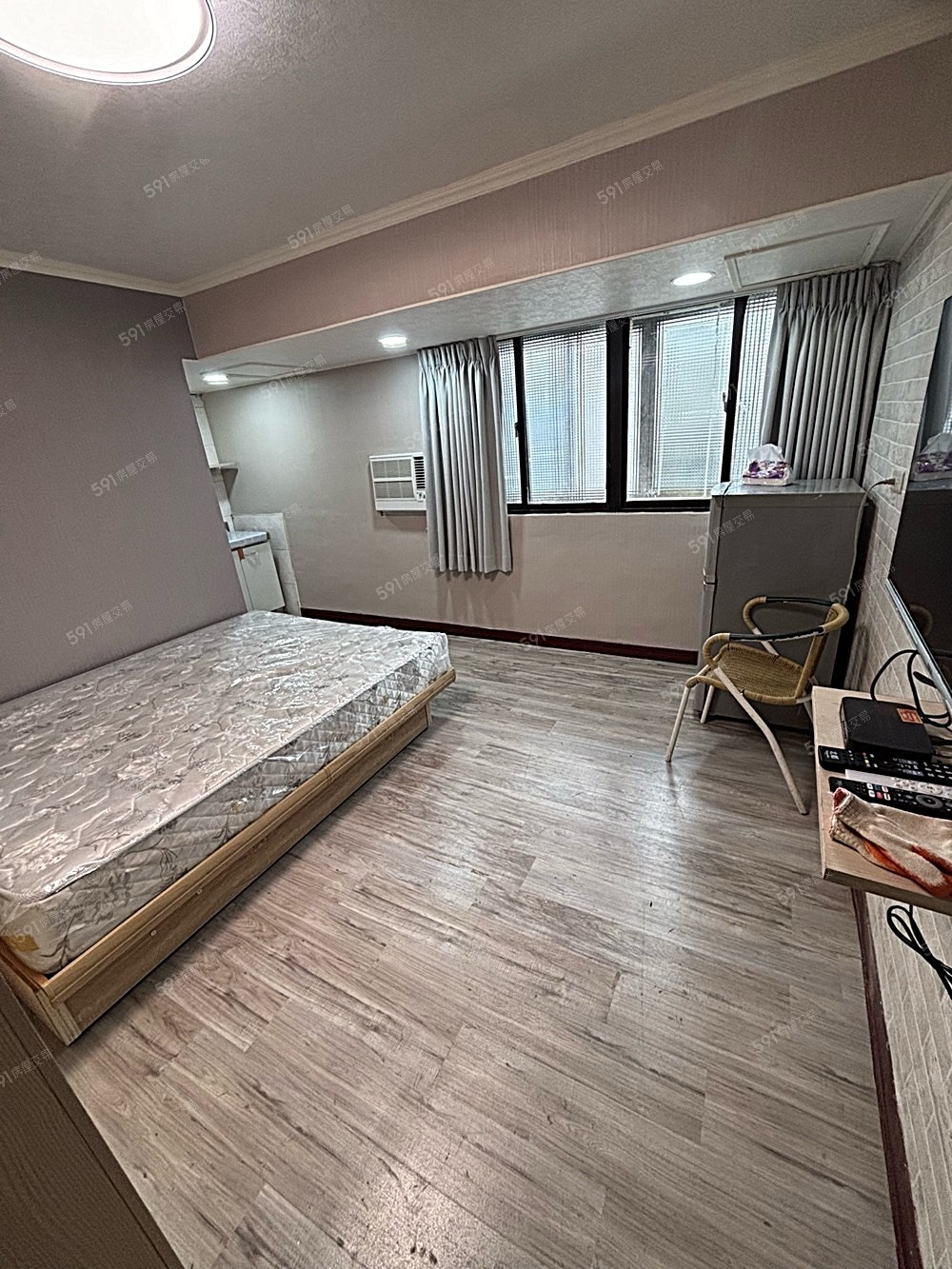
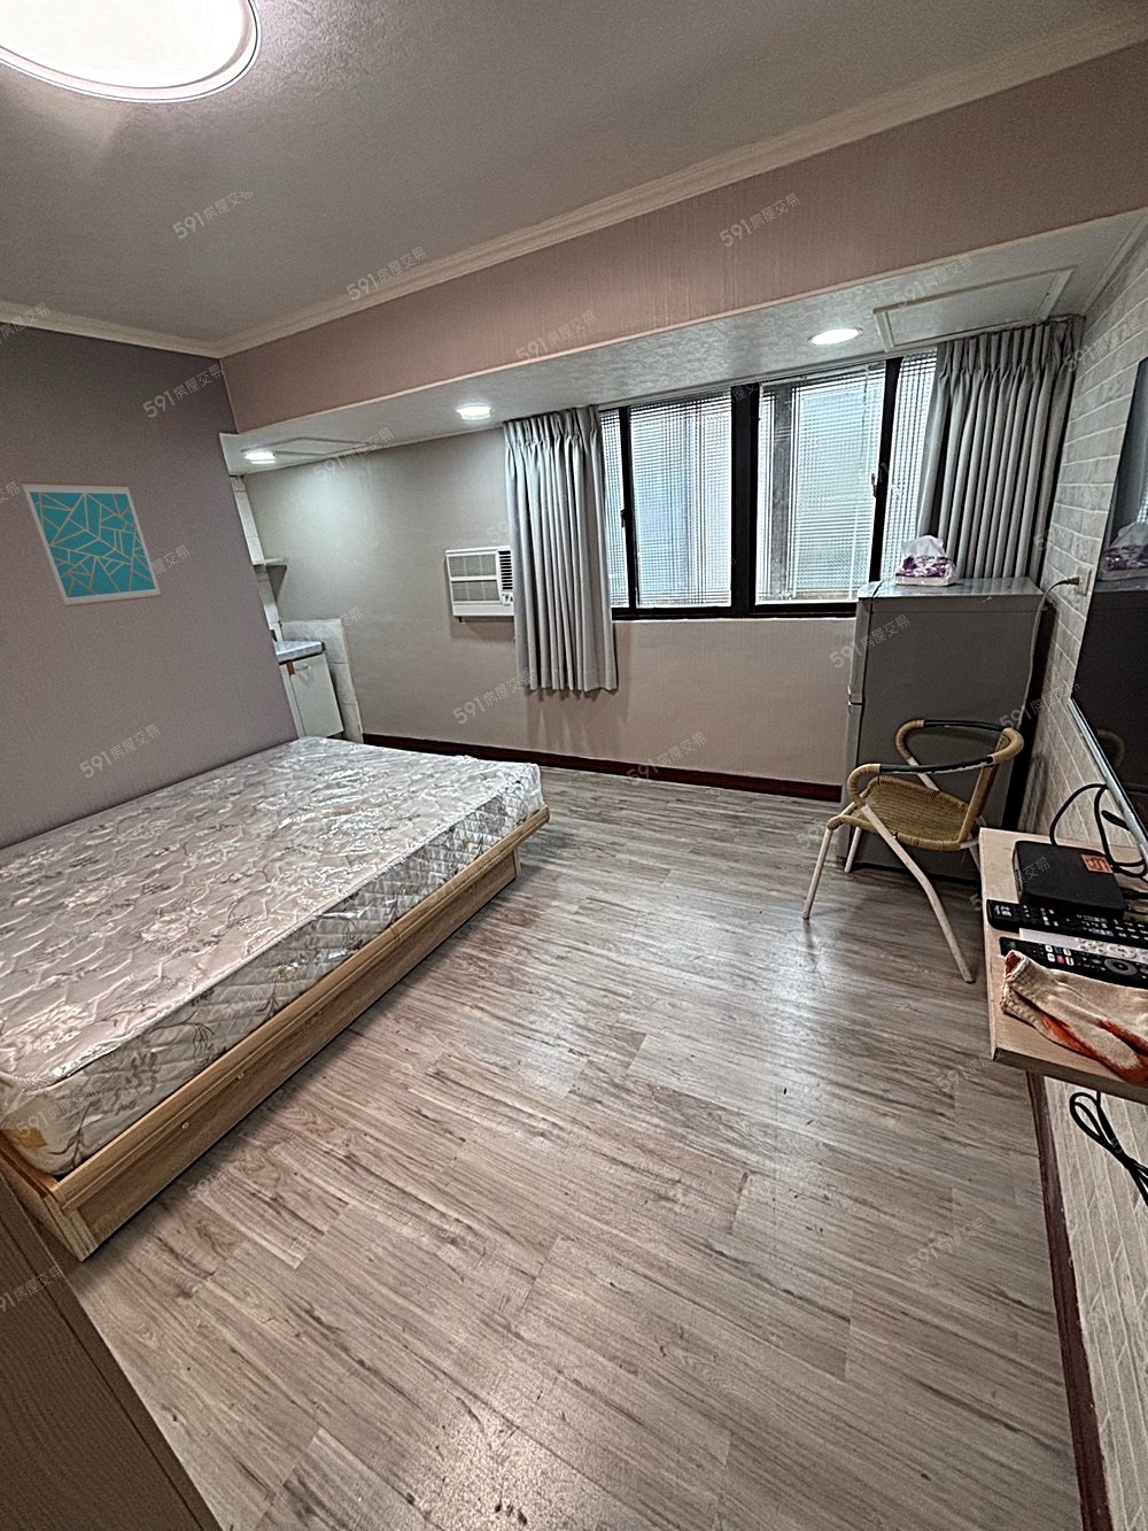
+ wall art (96, 543)
